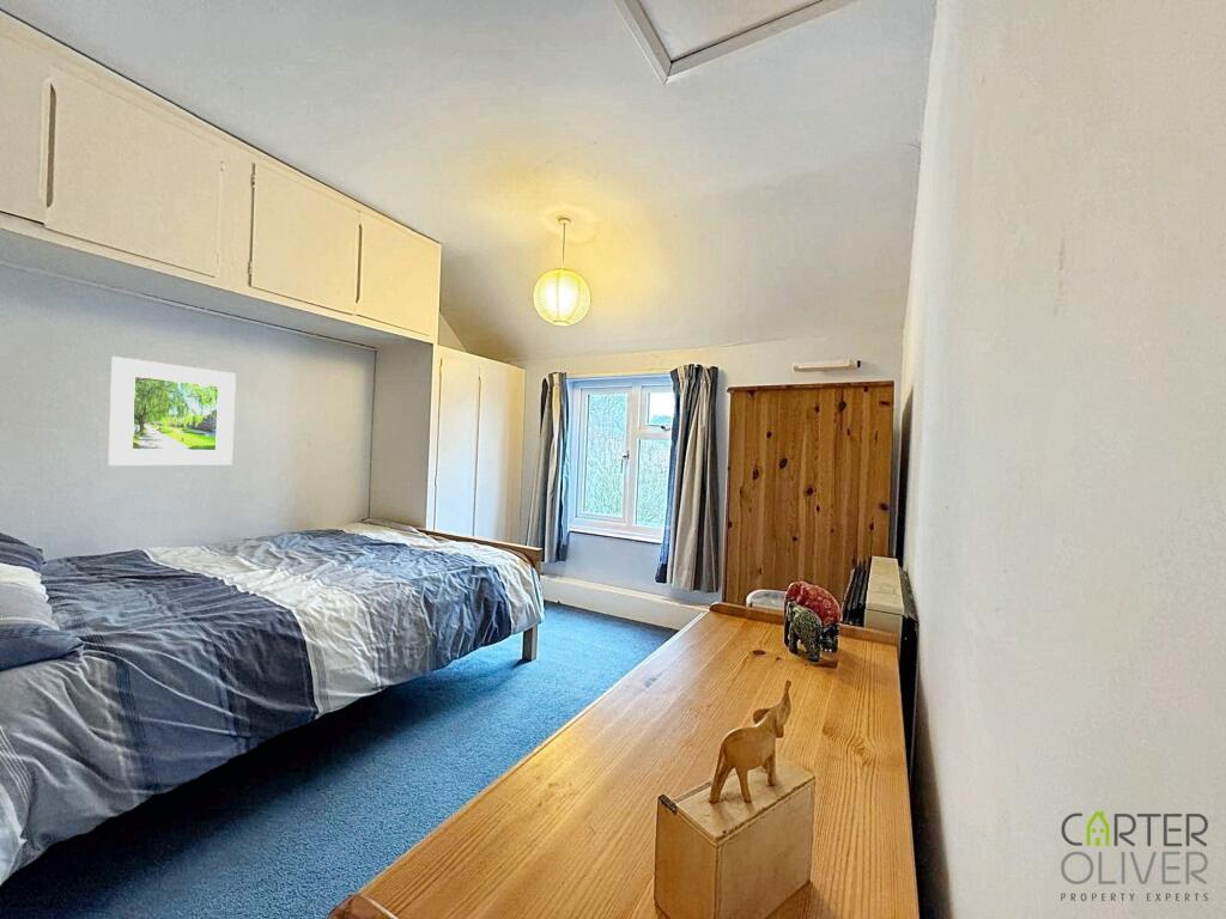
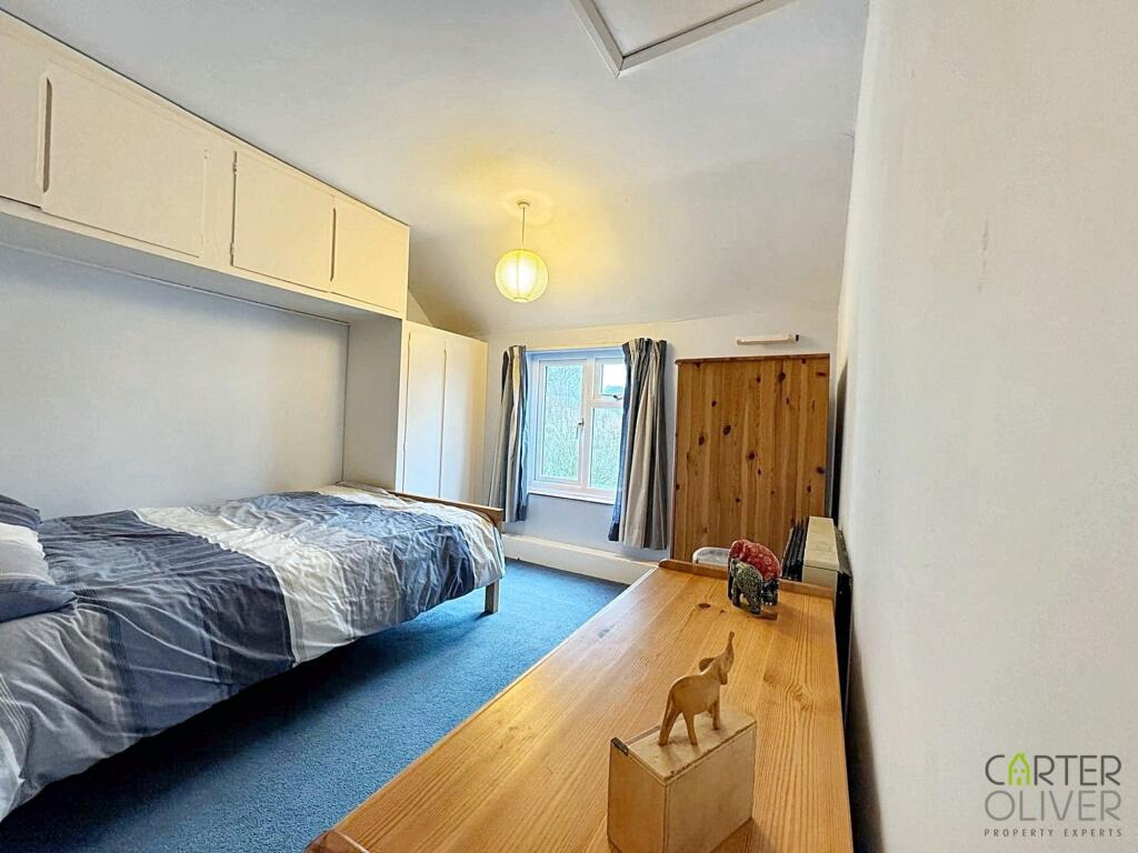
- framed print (177, 415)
